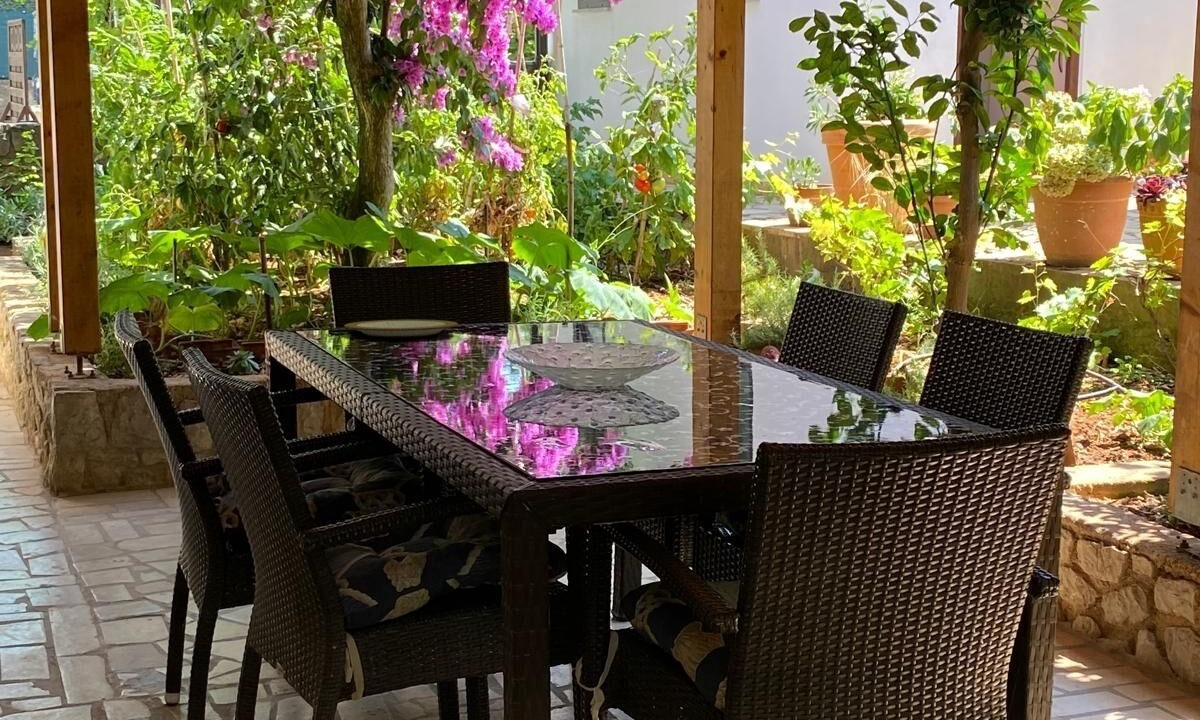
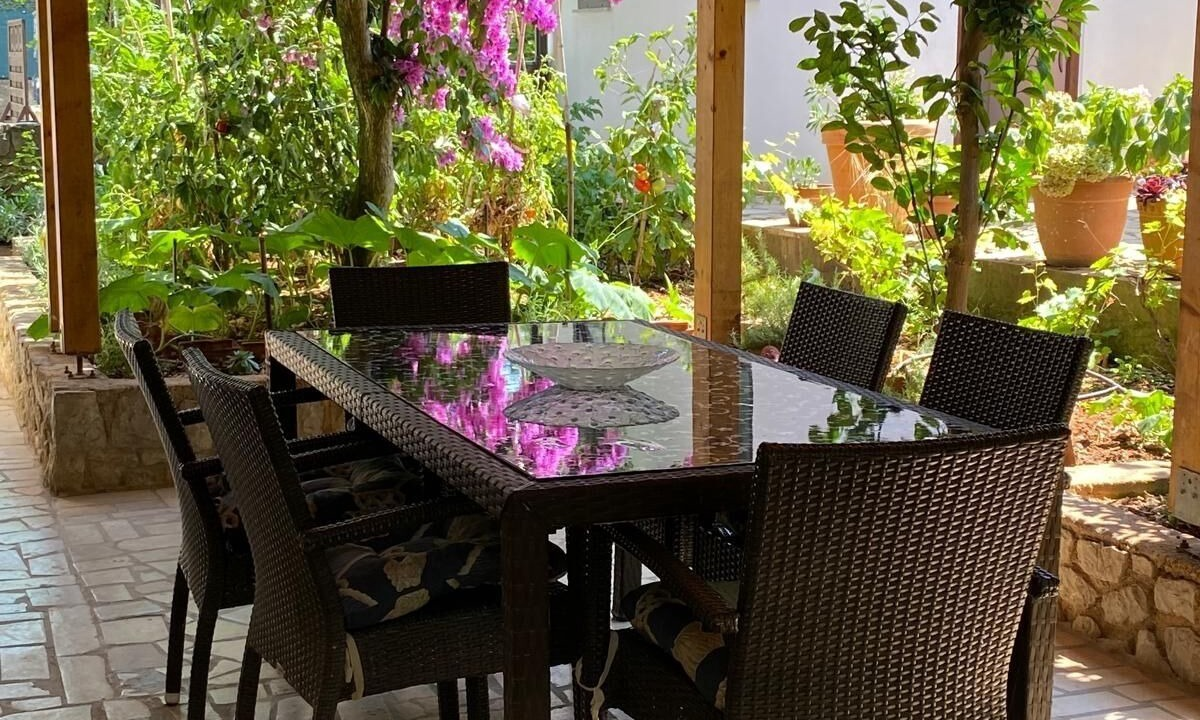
- plate (401, 328)
